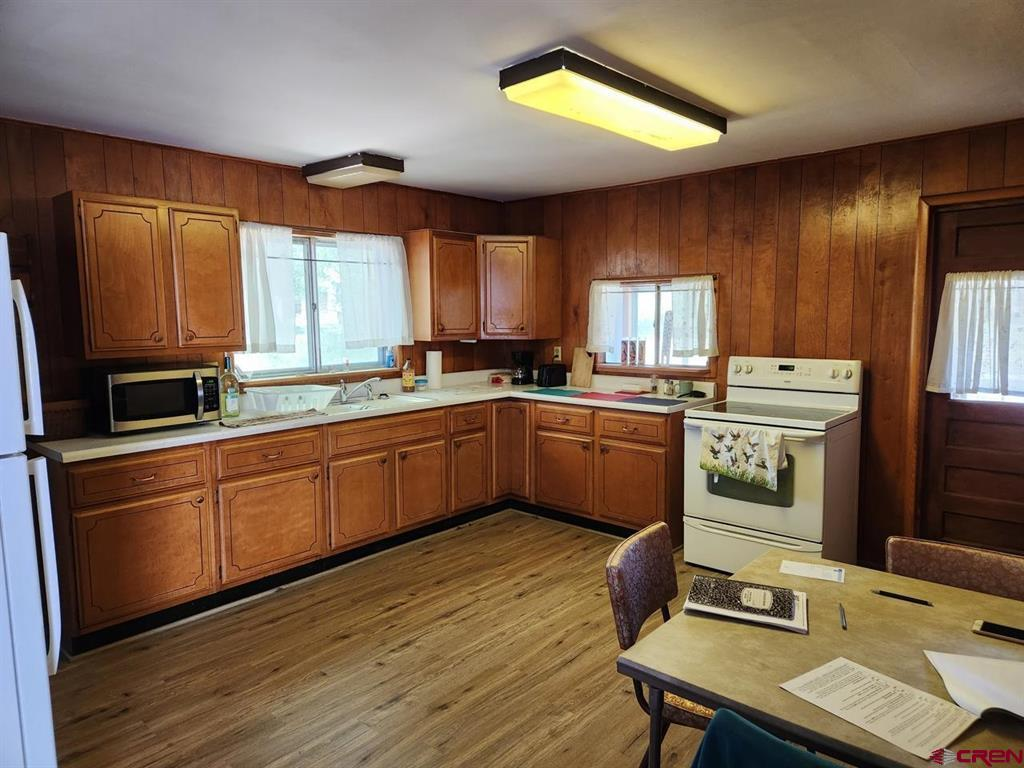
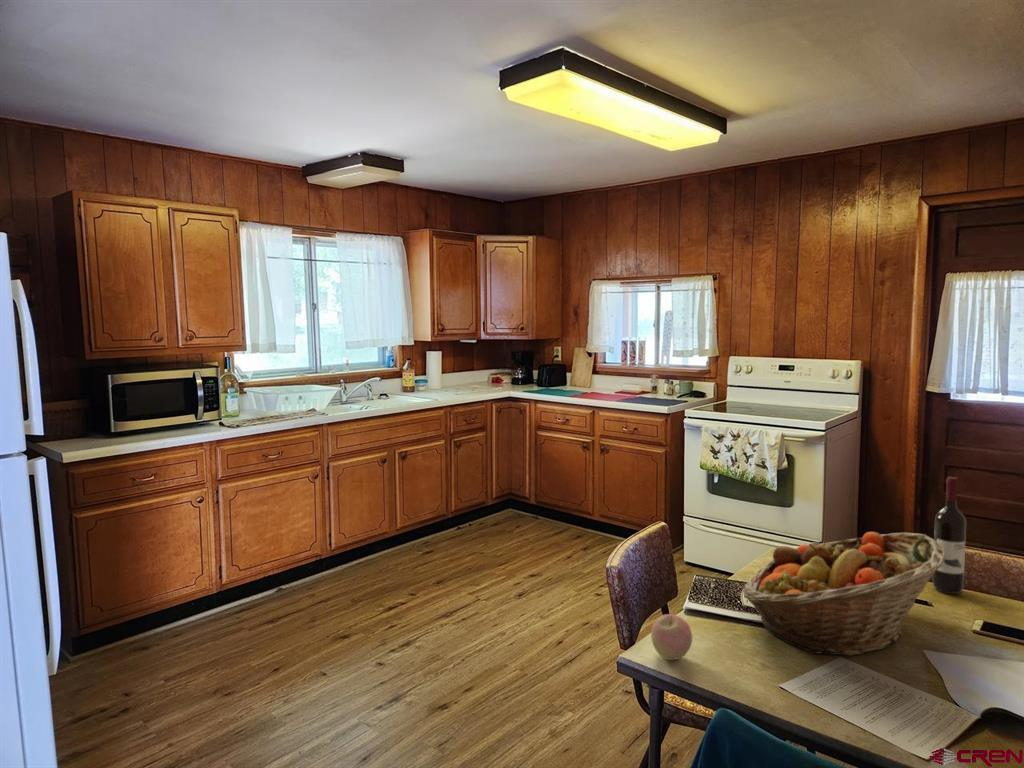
+ fruit basket (840, 582)
+ apple (671, 634)
+ wine bottle (949, 534)
